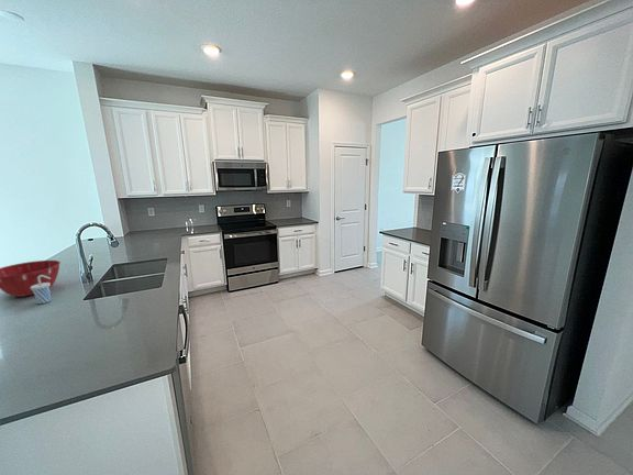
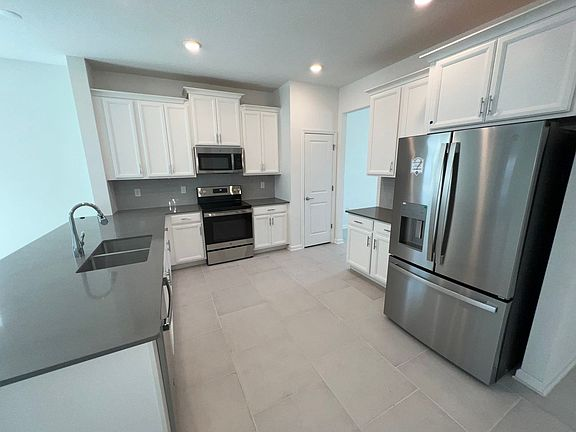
- mixing bowl (29, 279)
- cup (42, 288)
